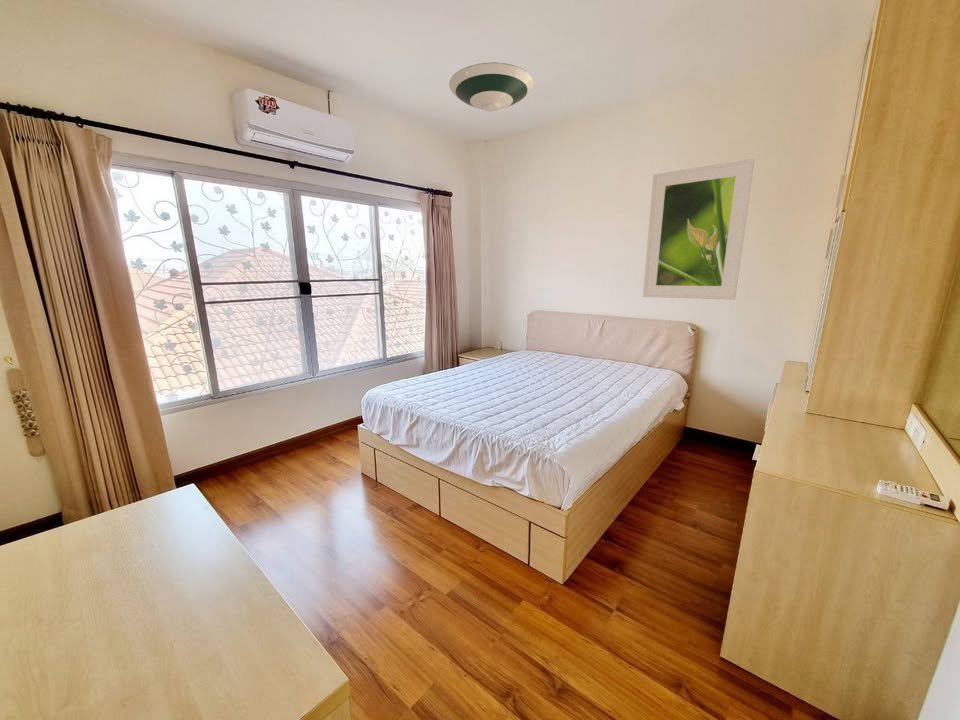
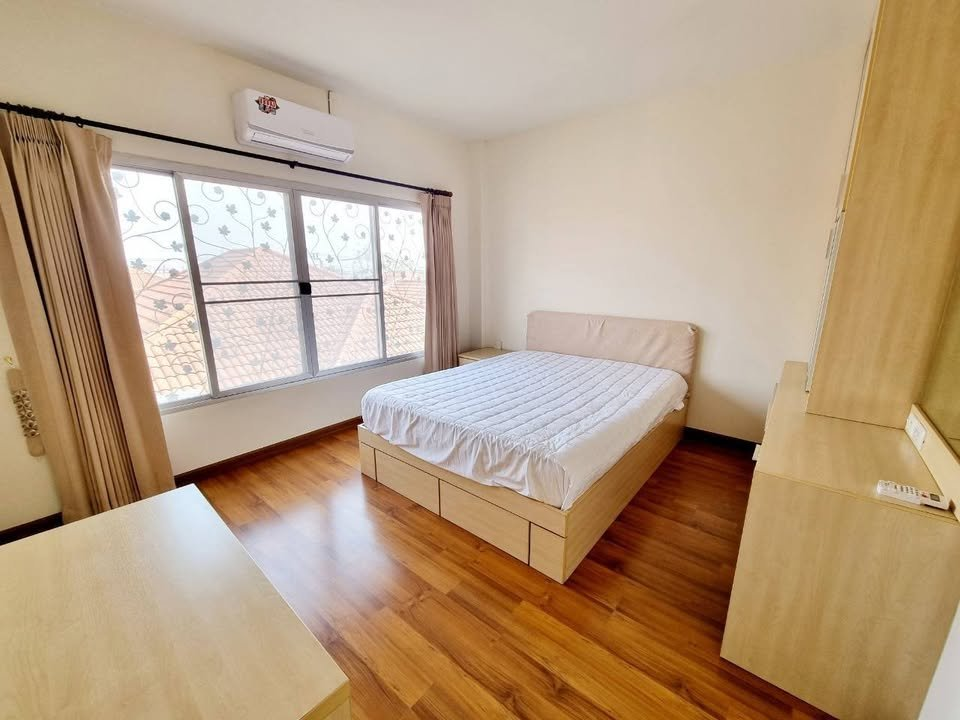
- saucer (491, 97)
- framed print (692, 235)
